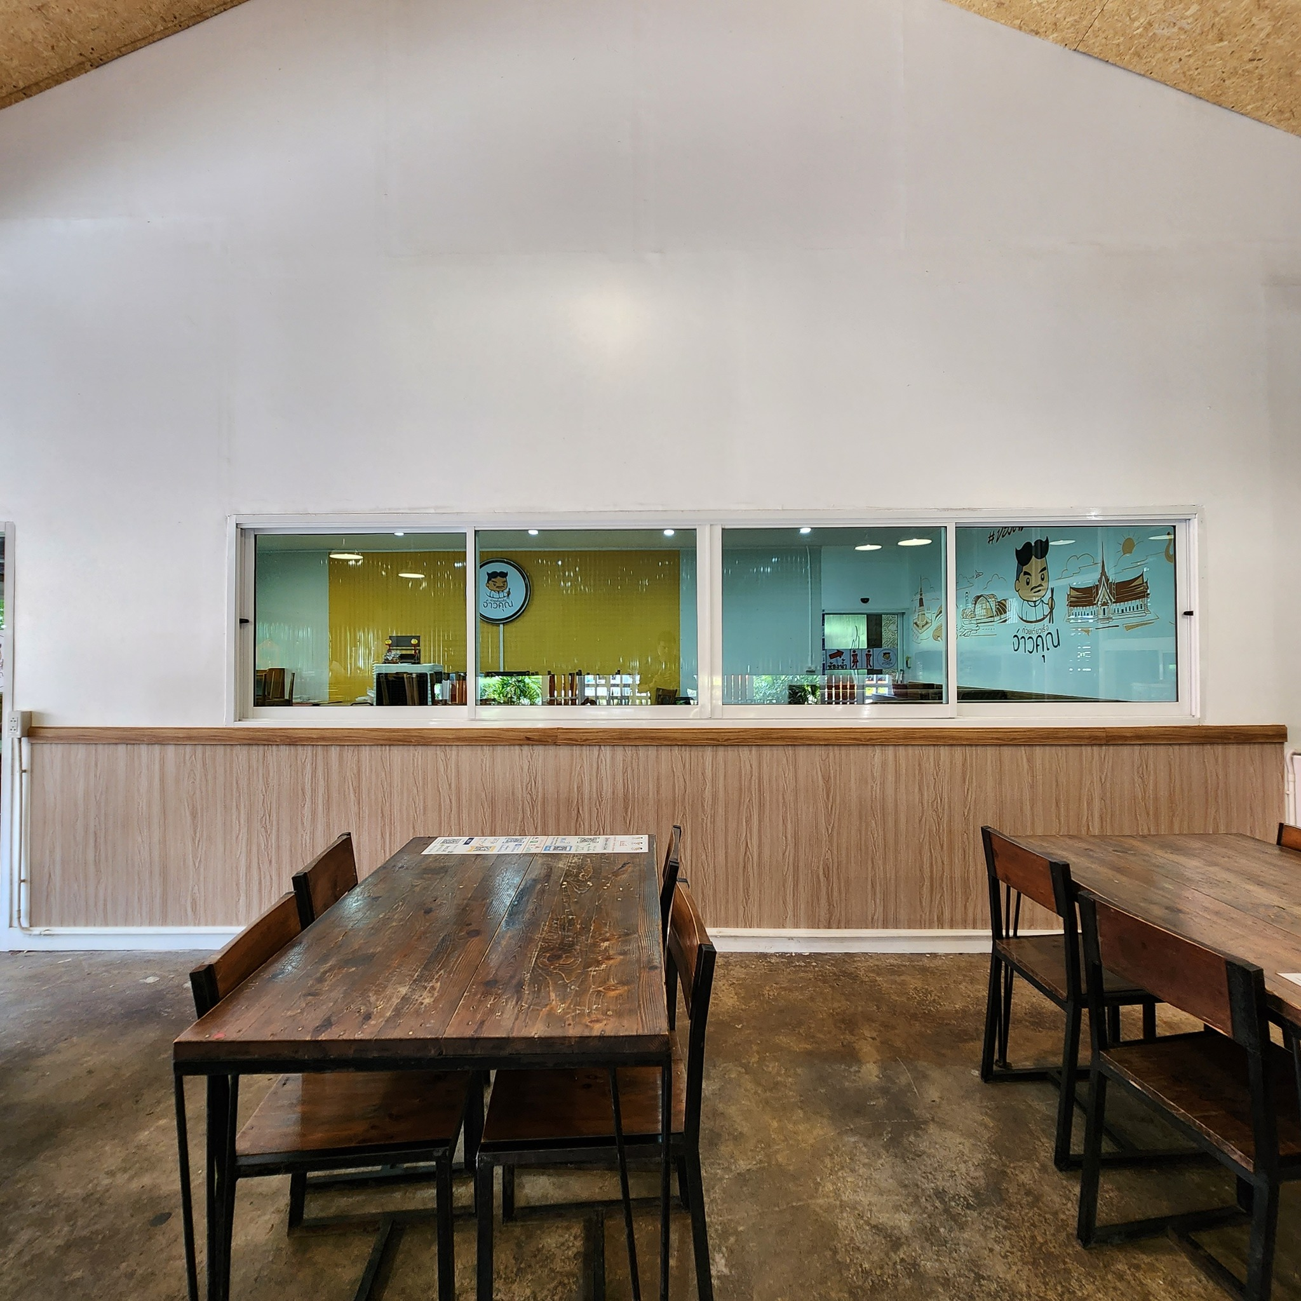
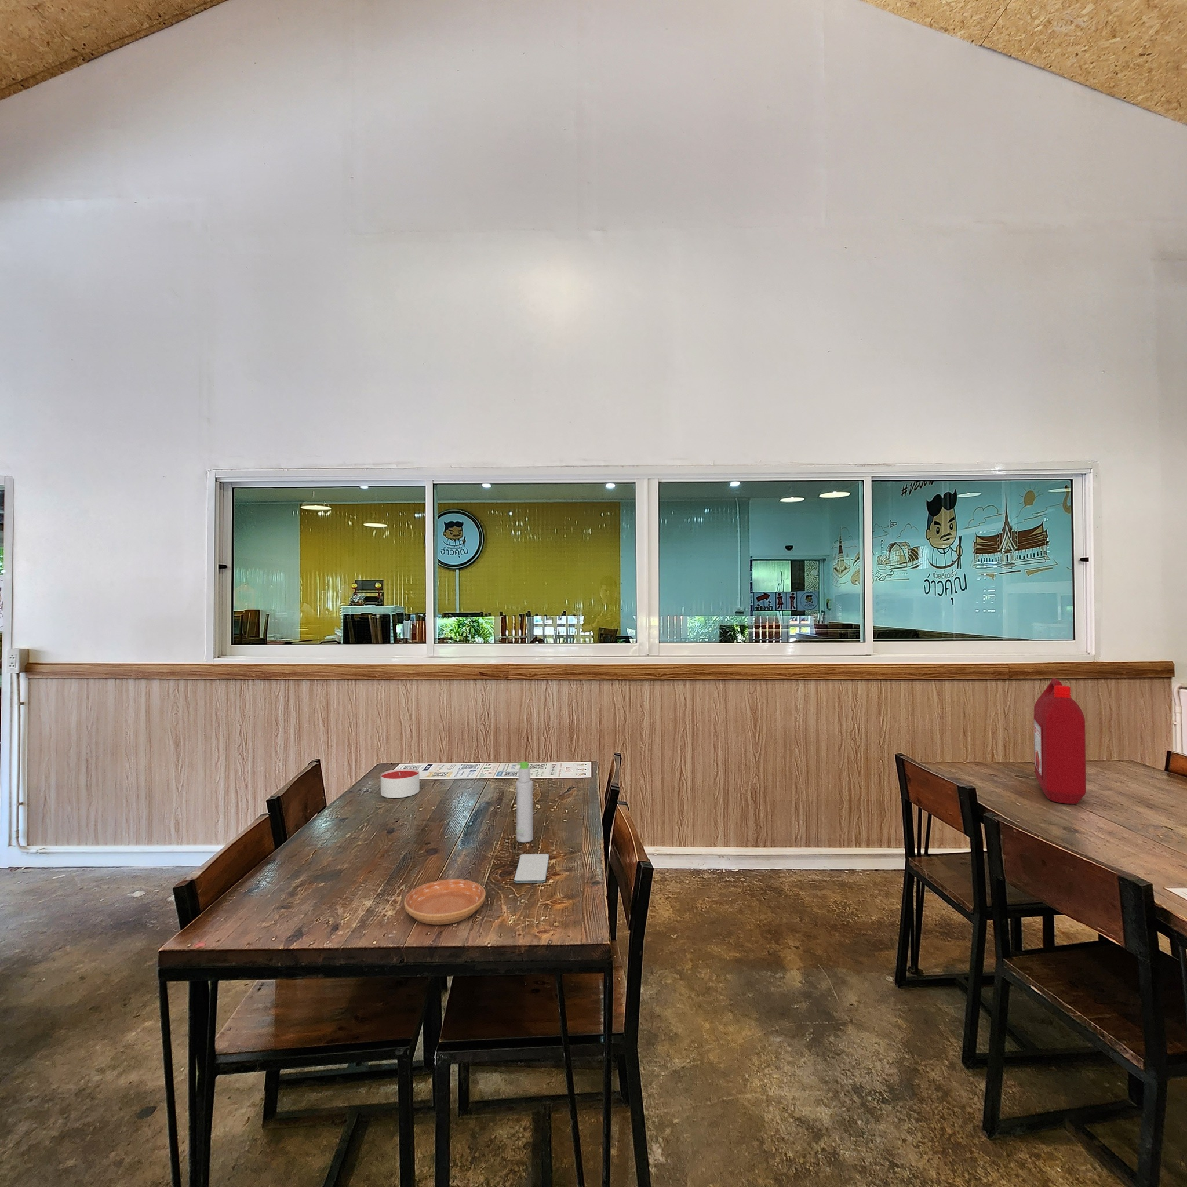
+ saucer (446, 902)
+ bottle (525, 800)
+ ketchup jug (1059, 737)
+ candle (400, 782)
+ smartphone (532, 867)
